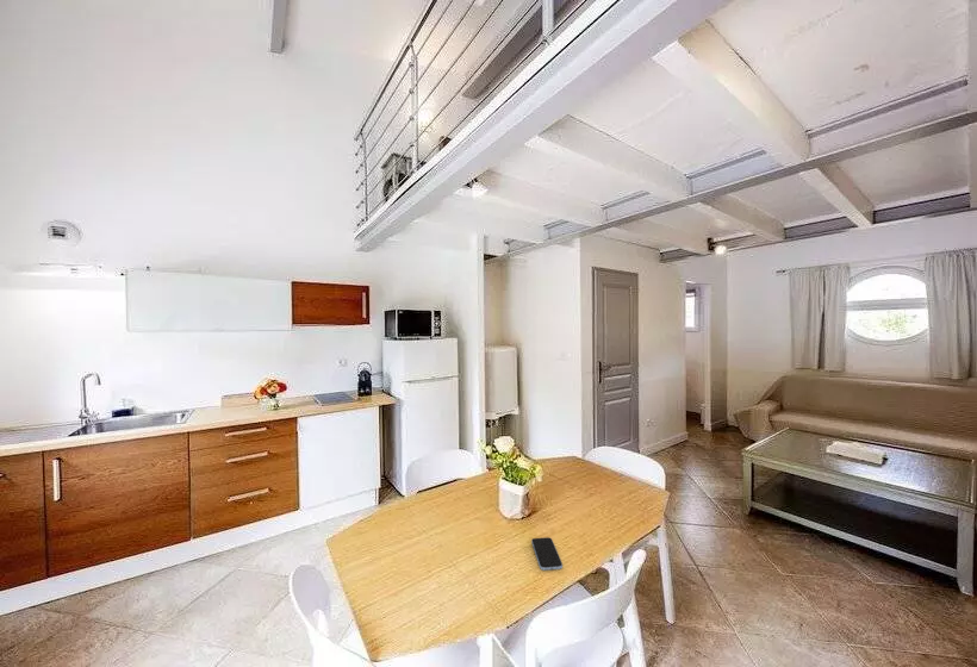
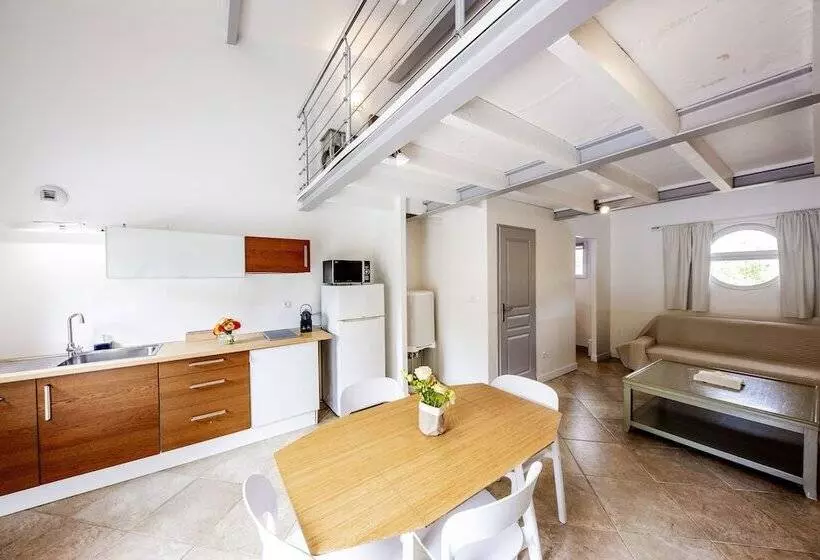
- smartphone (546, 553)
